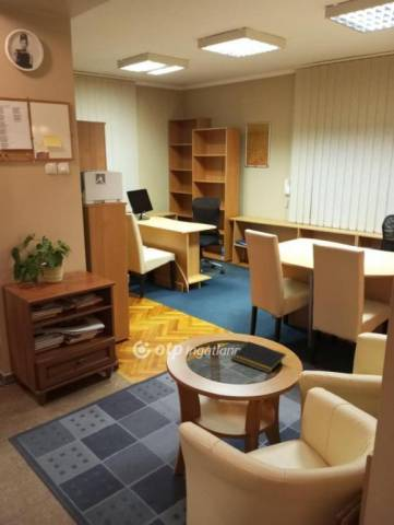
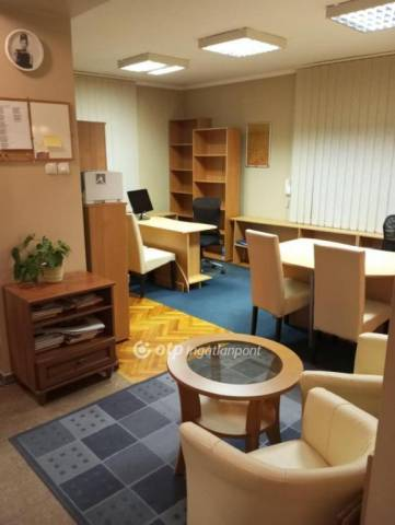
- notepad (258, 355)
